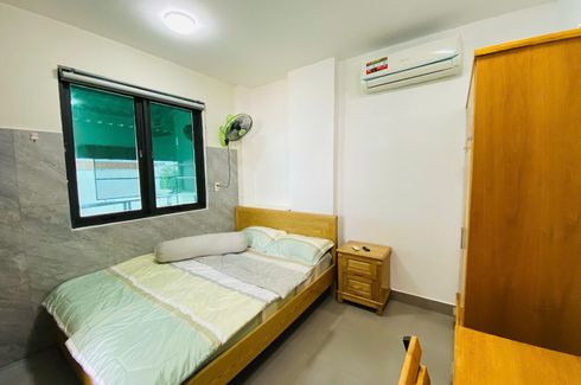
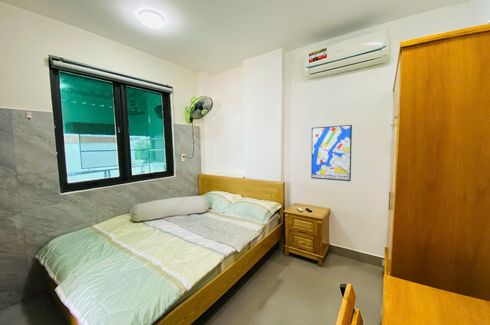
+ wall art (330, 153)
